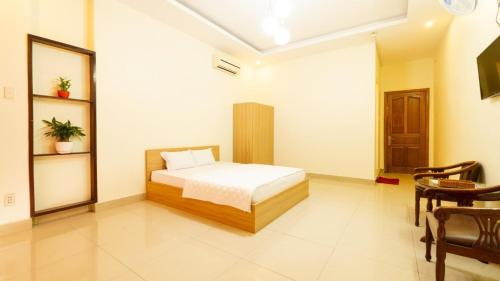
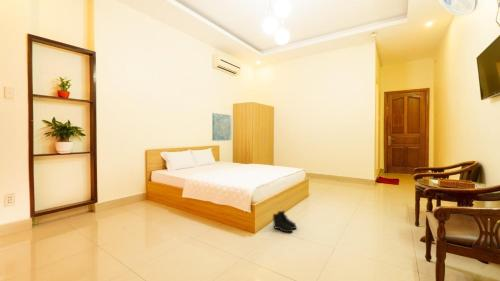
+ wall art (222, 127)
+ boots (284, 220)
